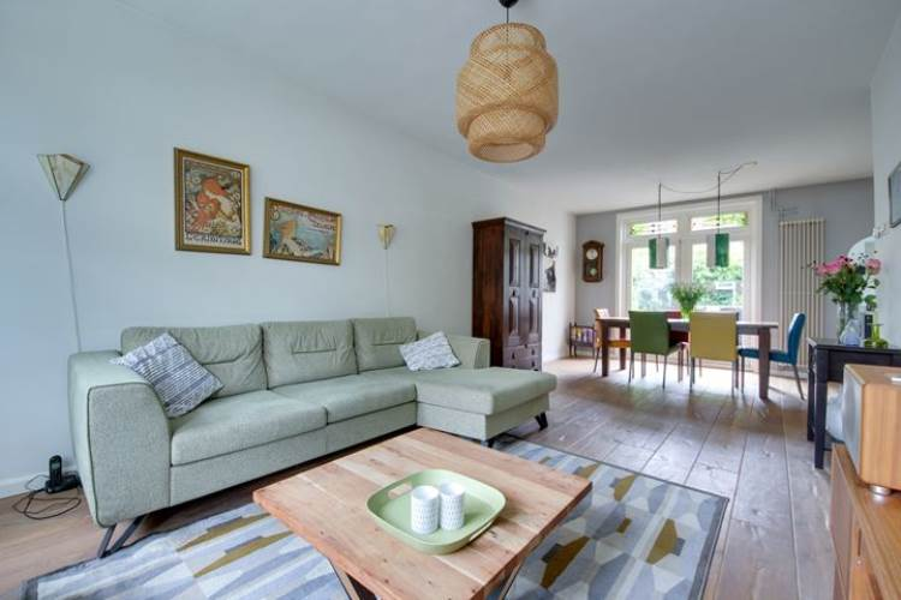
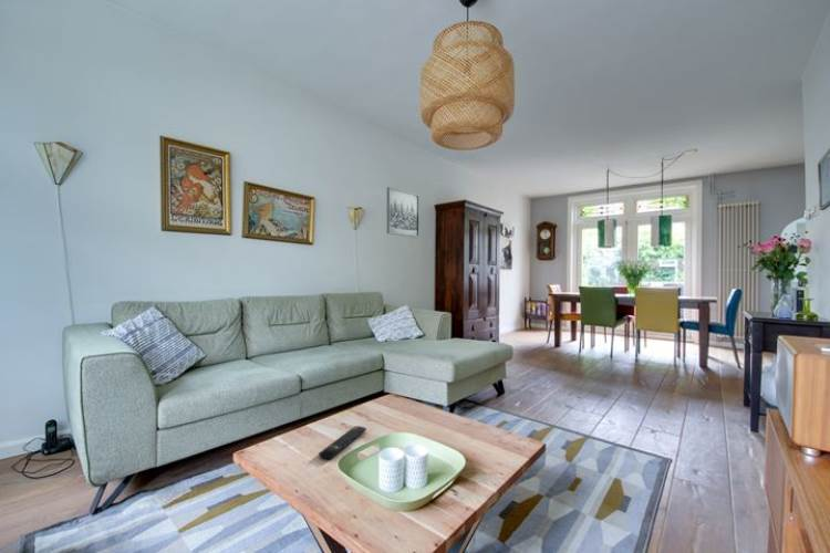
+ wall art (403, 212)
+ remote control (344, 441)
